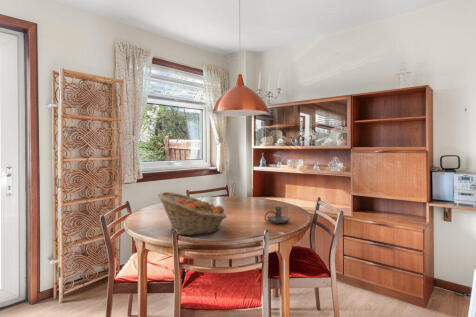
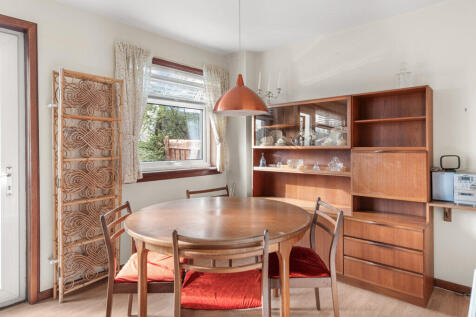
- candle holder (276, 214)
- fruit basket (192, 210)
